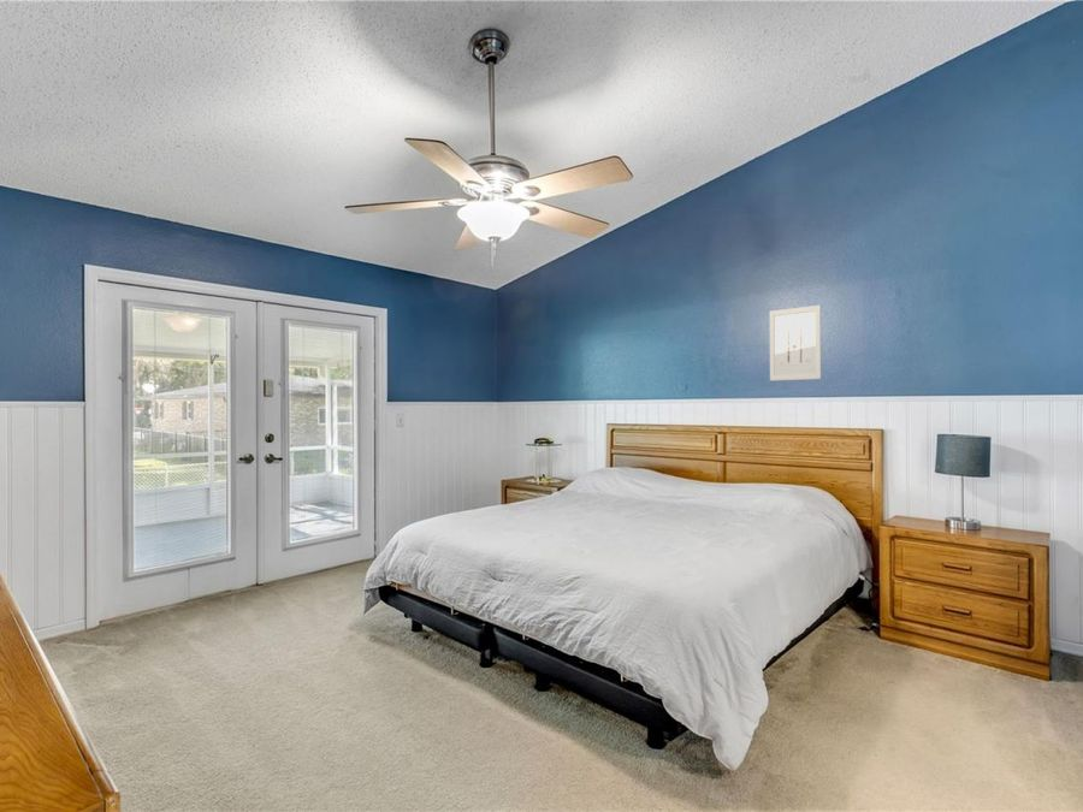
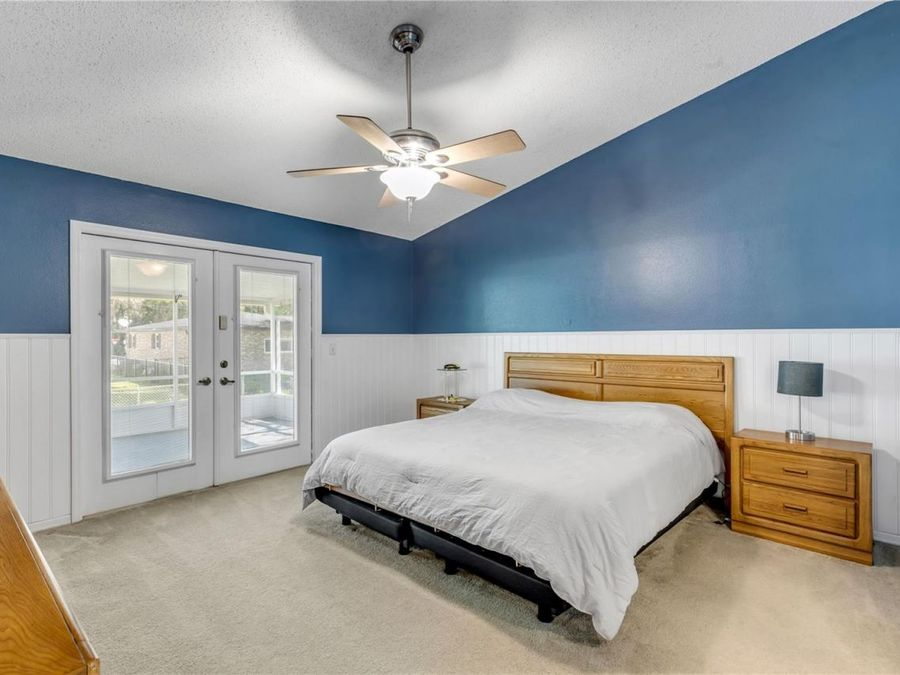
- wall art (794, 344)
